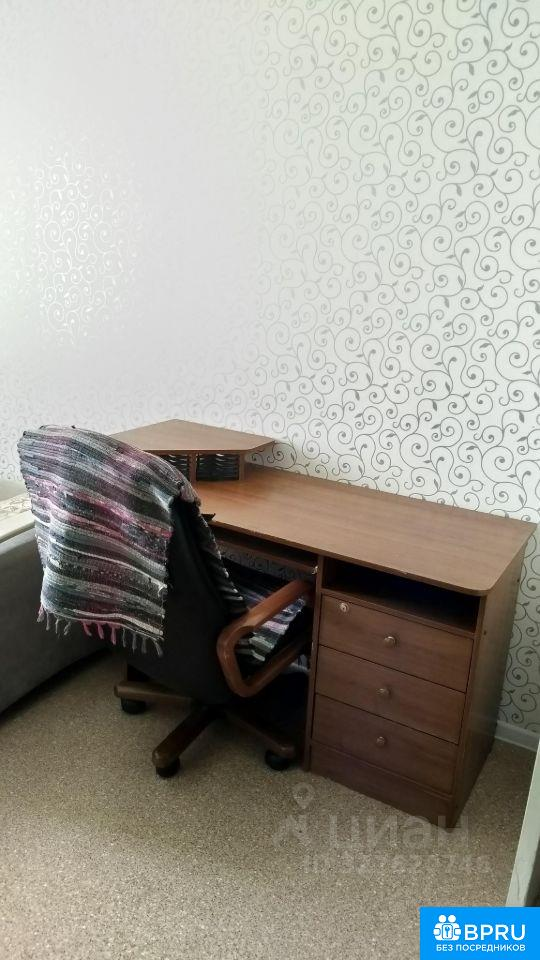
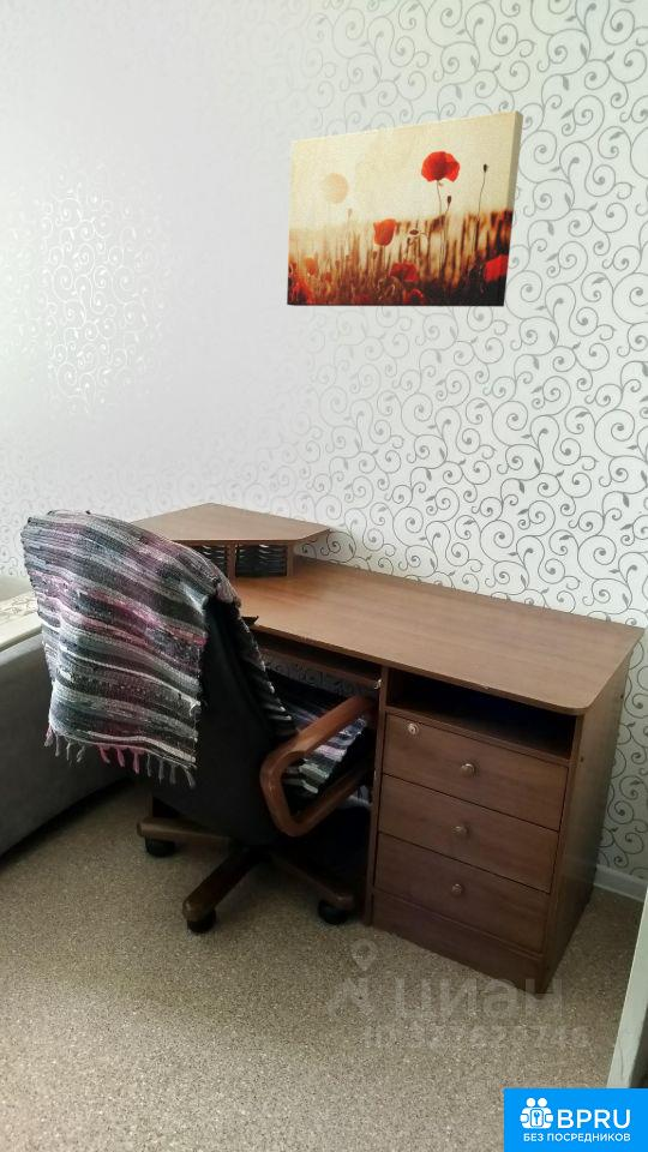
+ wall art (392, 220)
